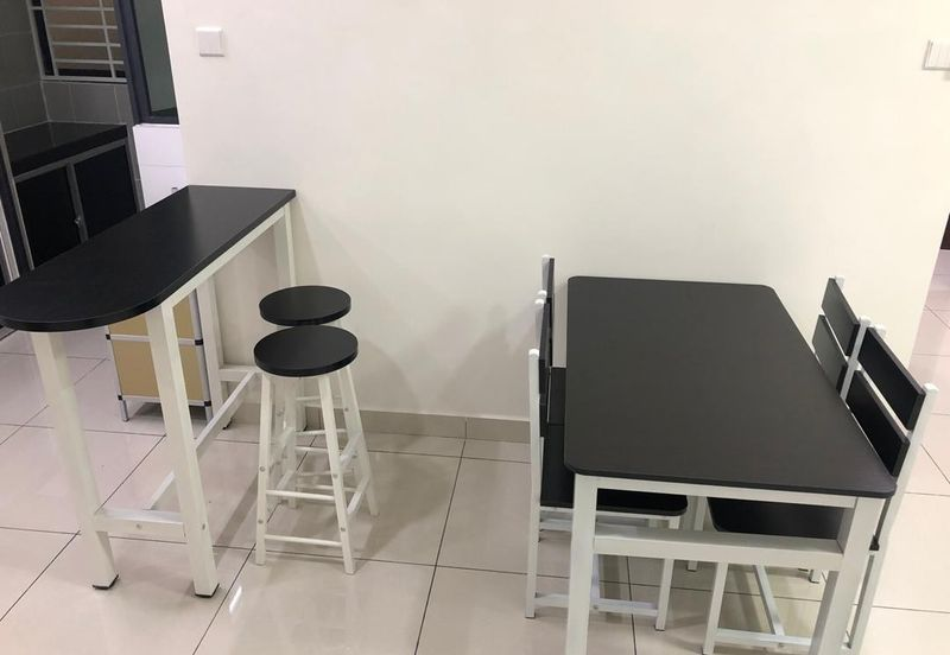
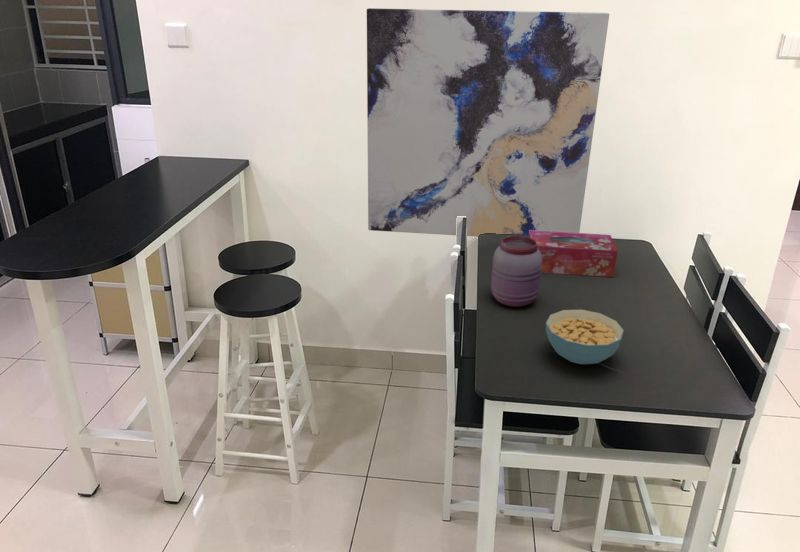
+ tissue box (570, 253)
+ jar (516, 271)
+ cereal bowl (582, 342)
+ wall art (477, 130)
